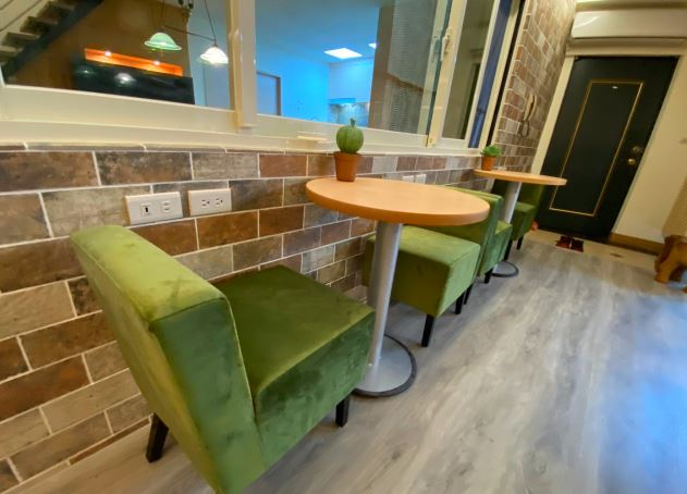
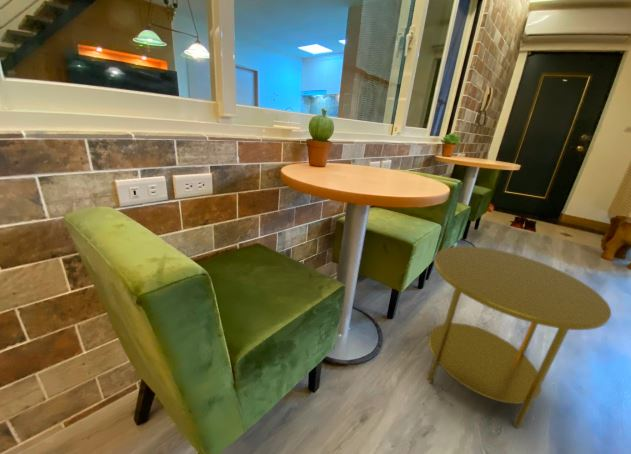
+ side table (490, 332)
